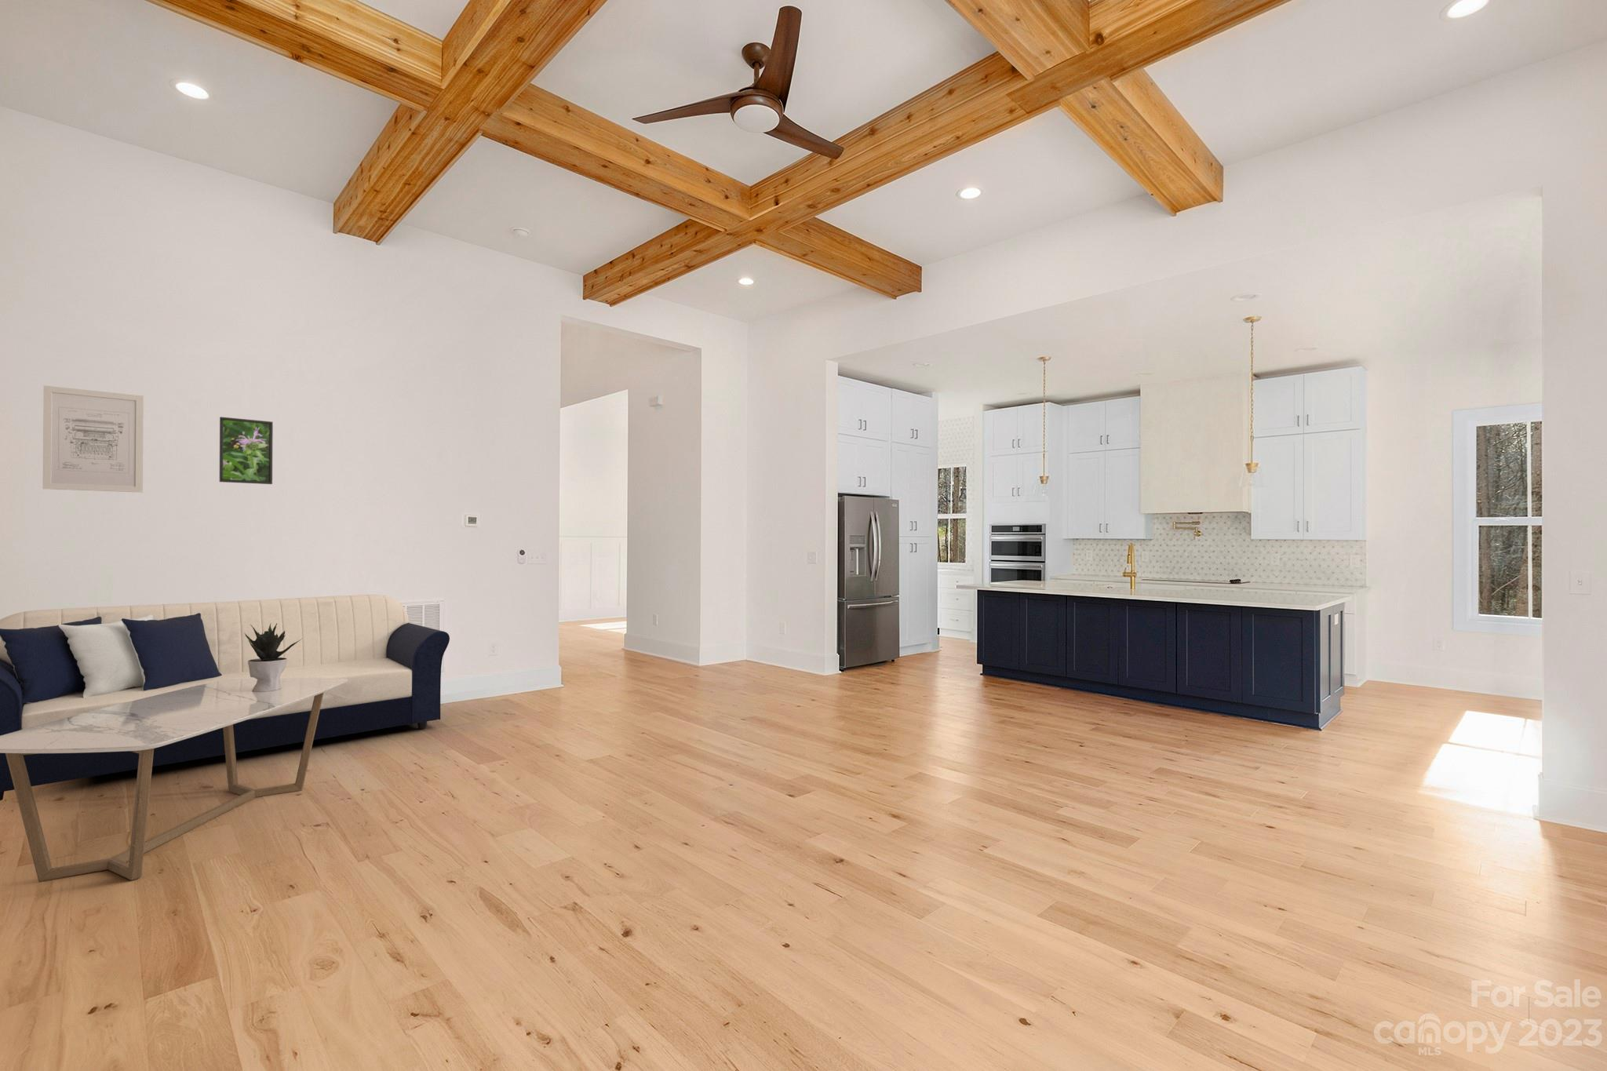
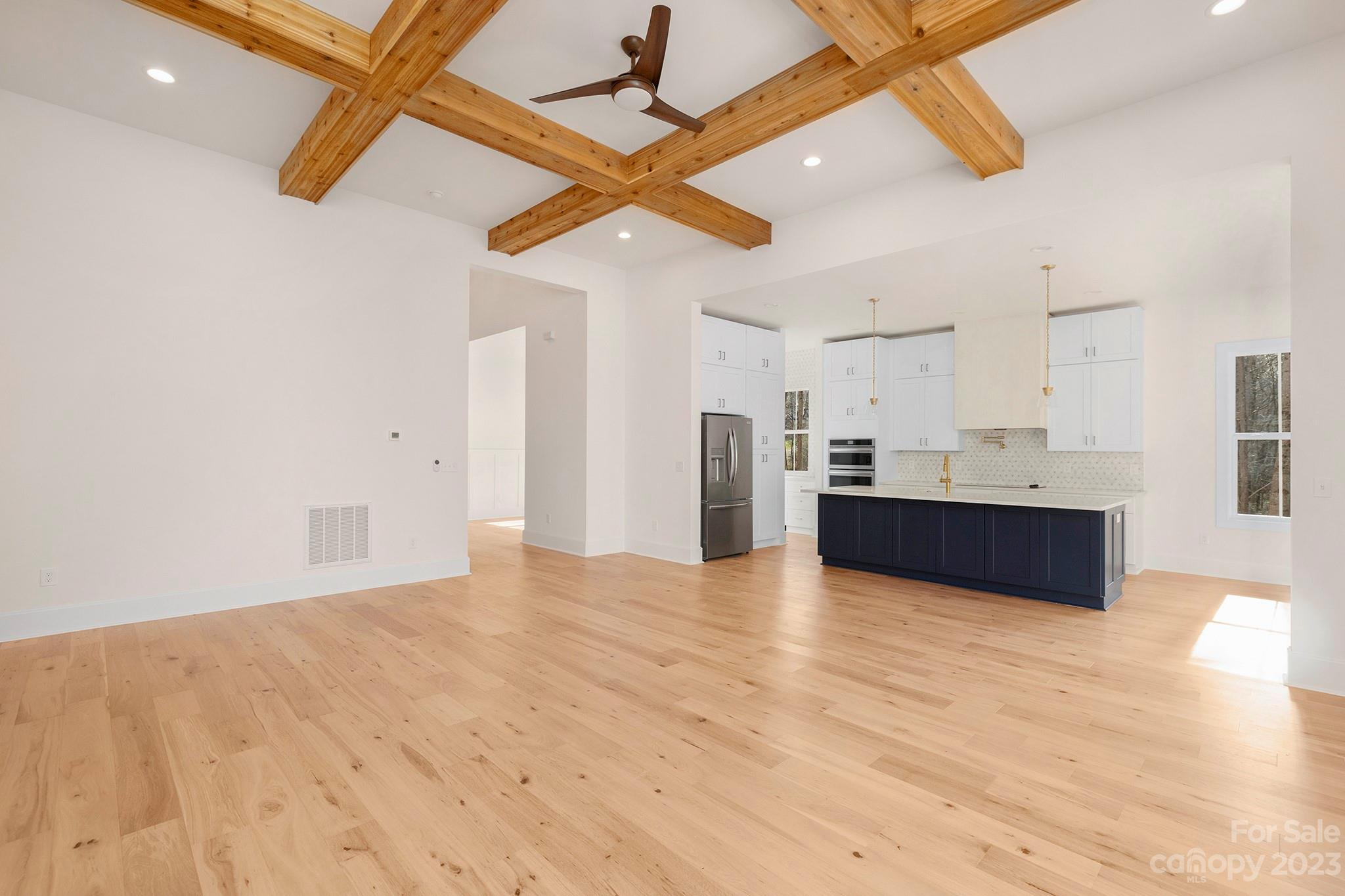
- sofa (234, 675)
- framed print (246, 451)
- wall art (94, 440)
- coffee table (184, 739)
- potted plant (264, 655)
